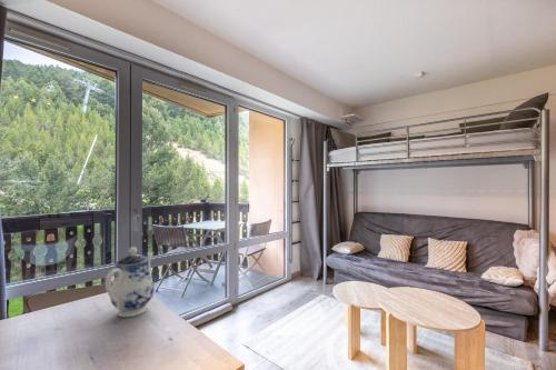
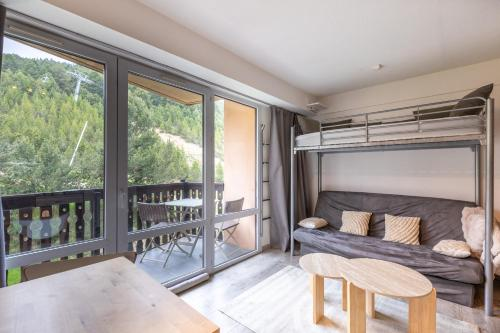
- teapot (132, 279)
